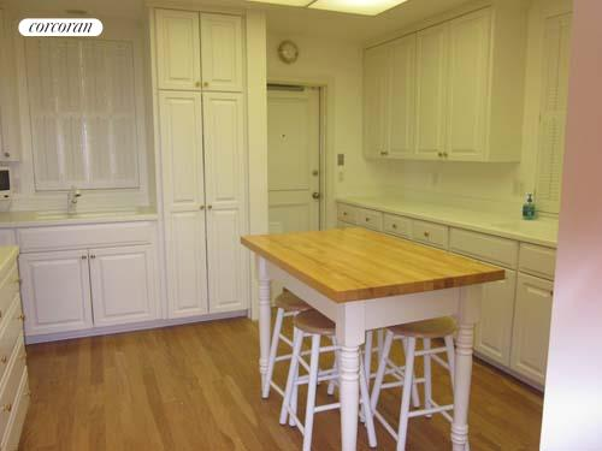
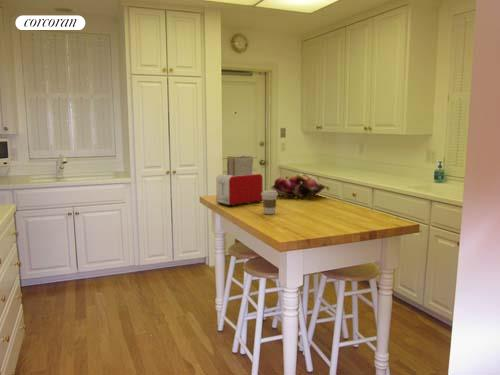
+ fruit basket (298, 185)
+ toaster (238, 180)
+ coffee cup (269, 202)
